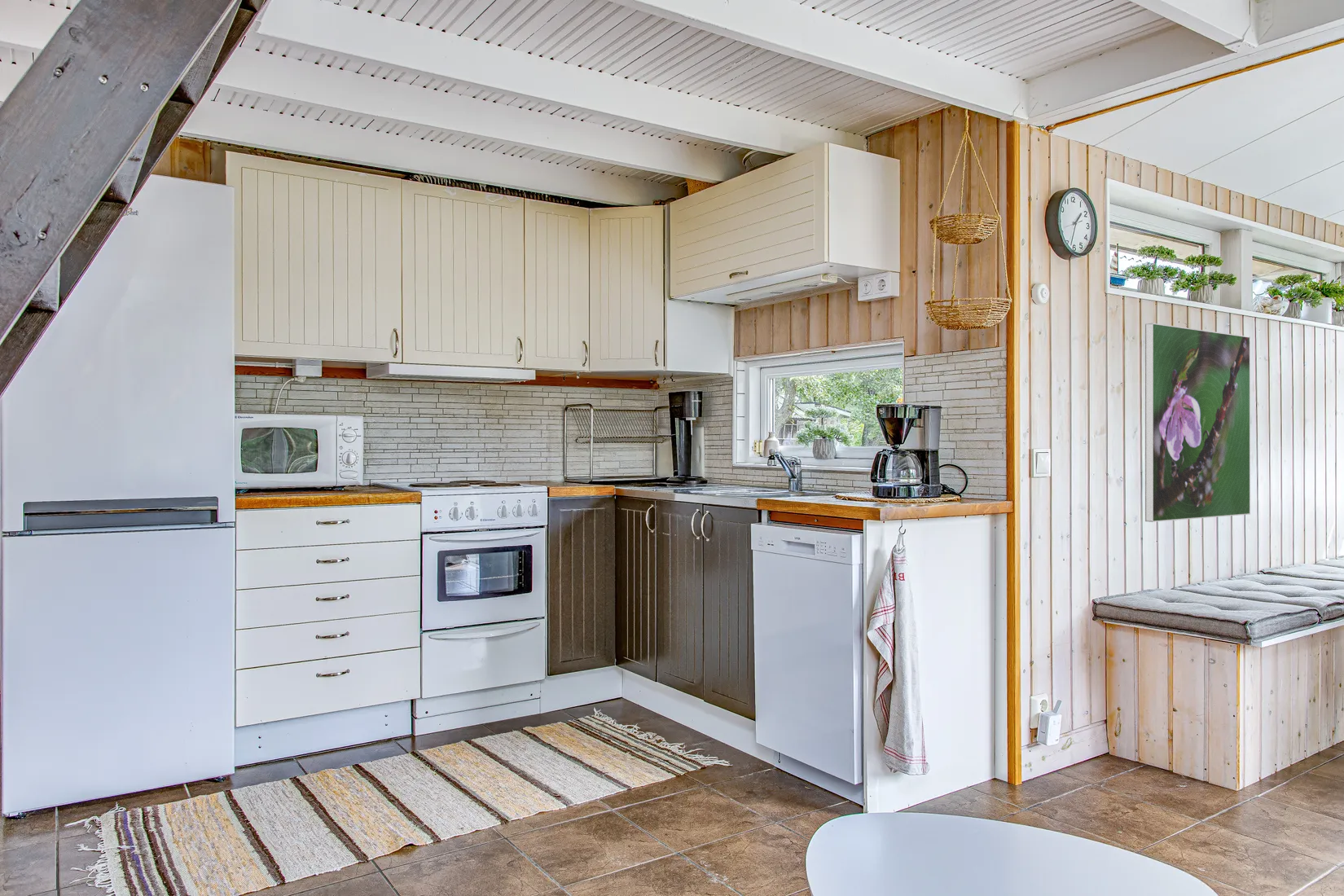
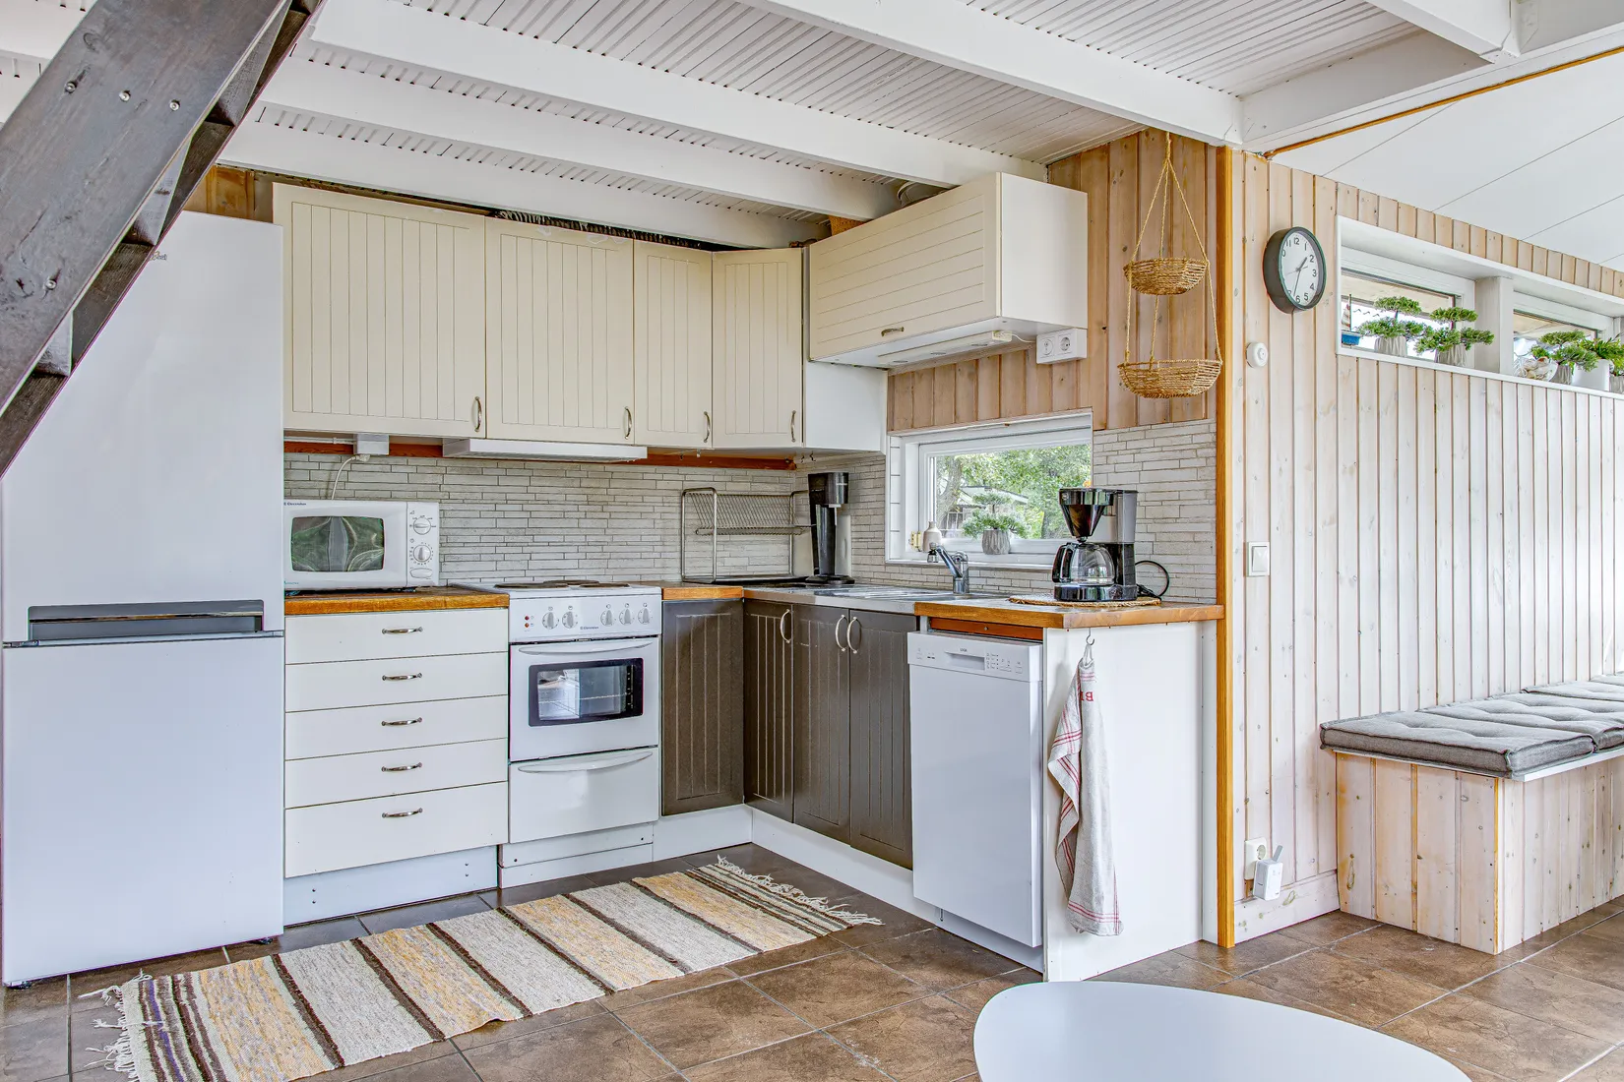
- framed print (1200, 424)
